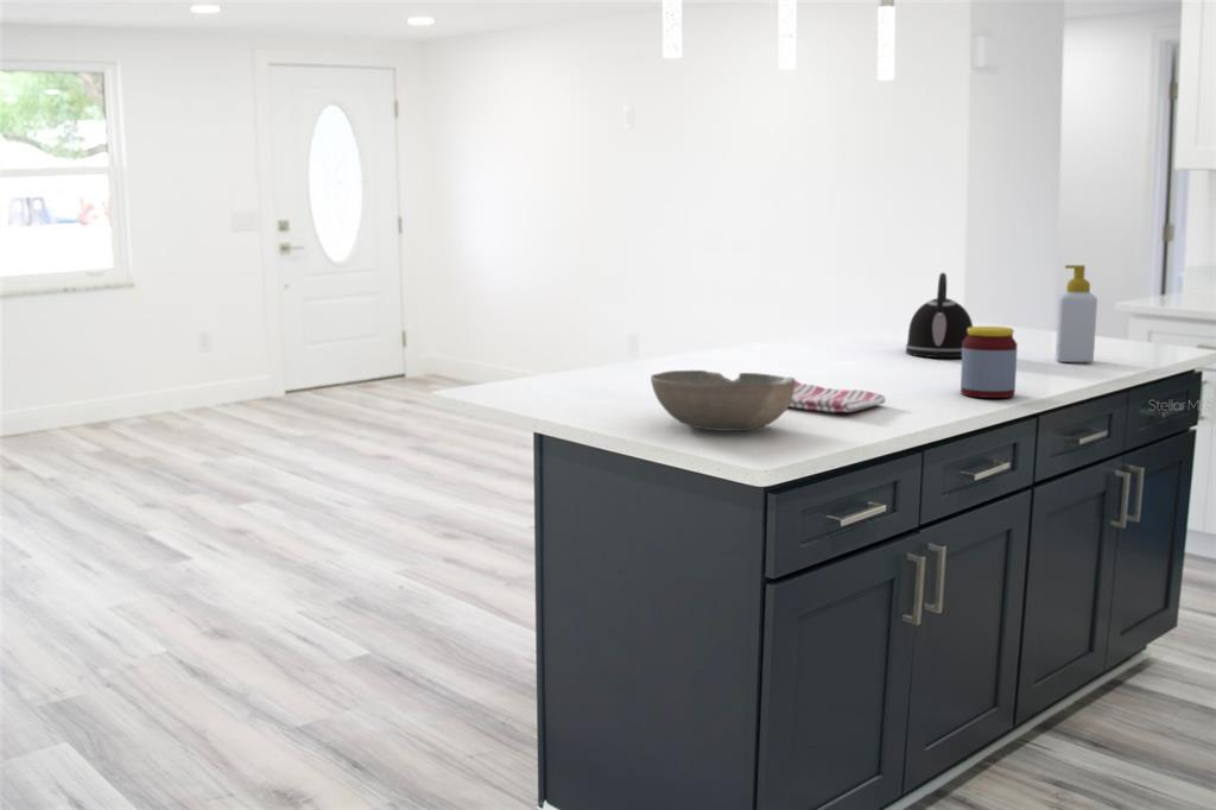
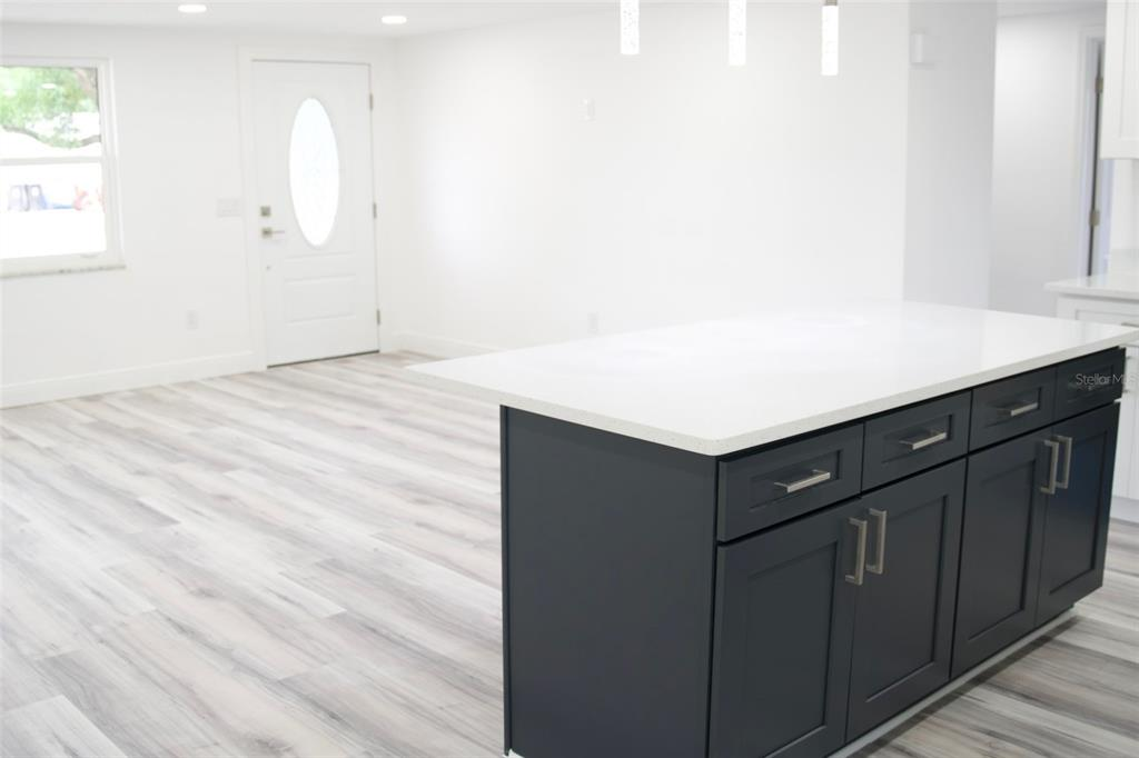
- kettle (940, 312)
- bowl (721, 401)
- jar (988, 361)
- dish towel (819, 395)
- soap bottle (1076, 312)
